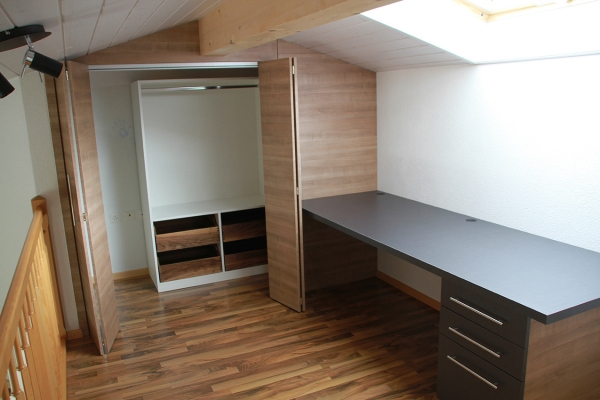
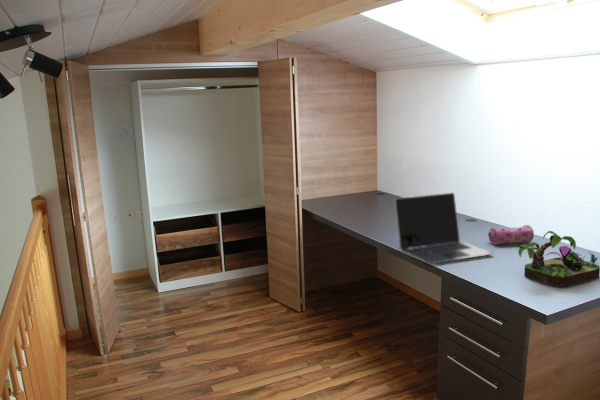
+ laptop (442, 225)
+ plant (556, 253)
+ pencil case (510, 234)
